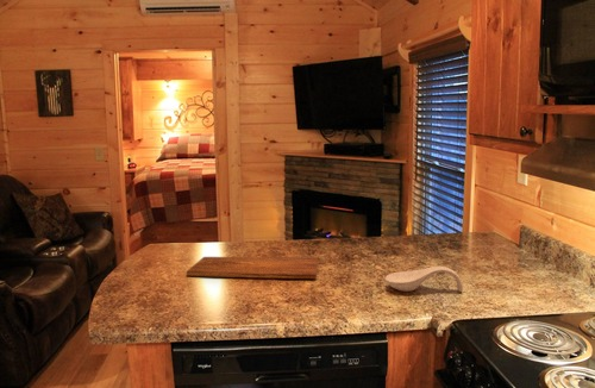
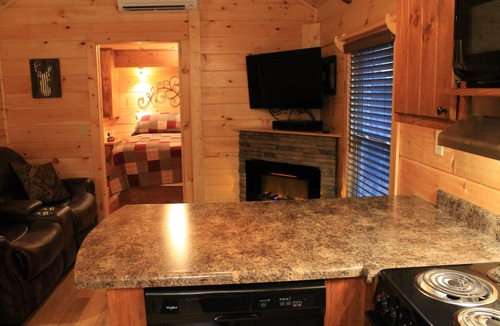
- spoon rest (422, 277)
- cutting board (255, 267)
